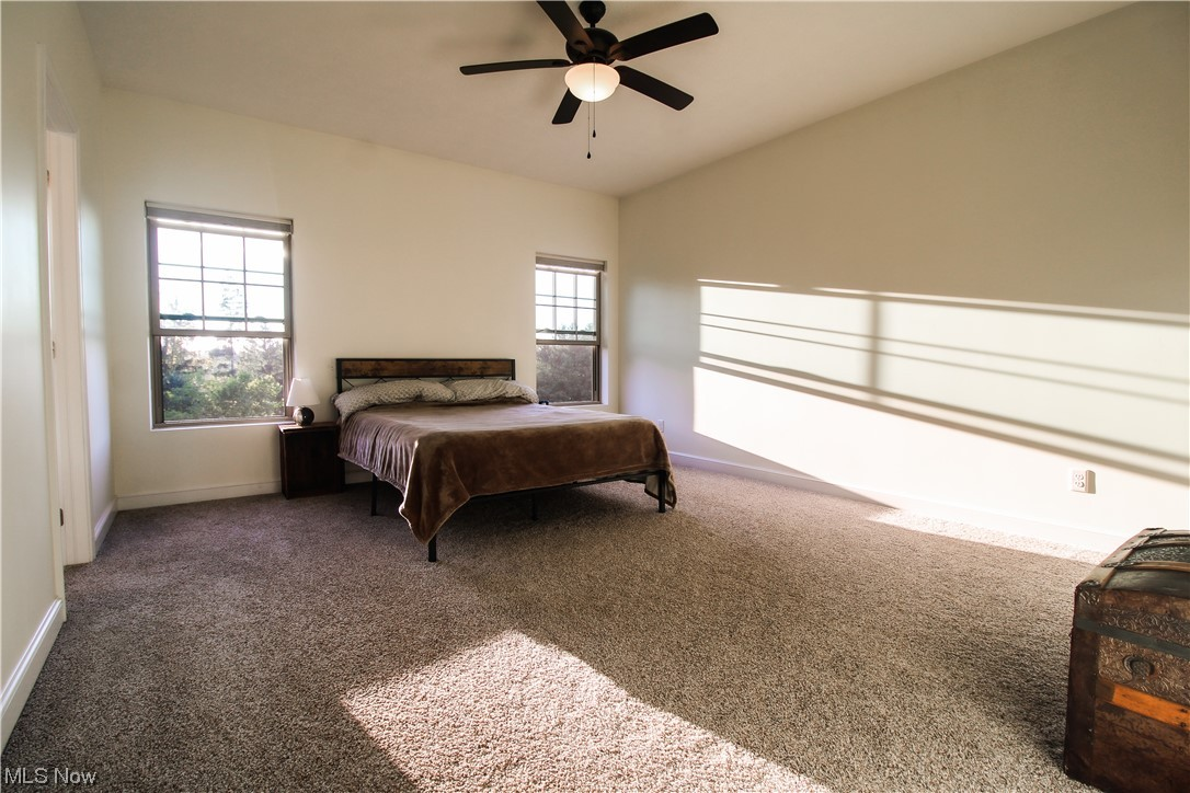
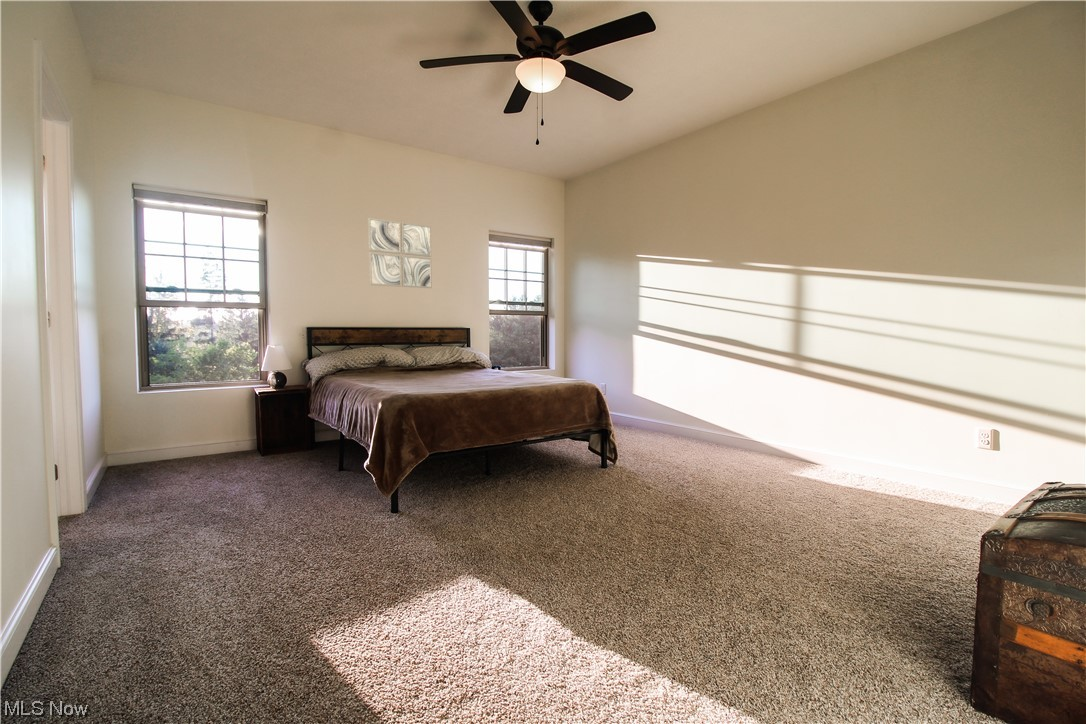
+ wall art (400, 255)
